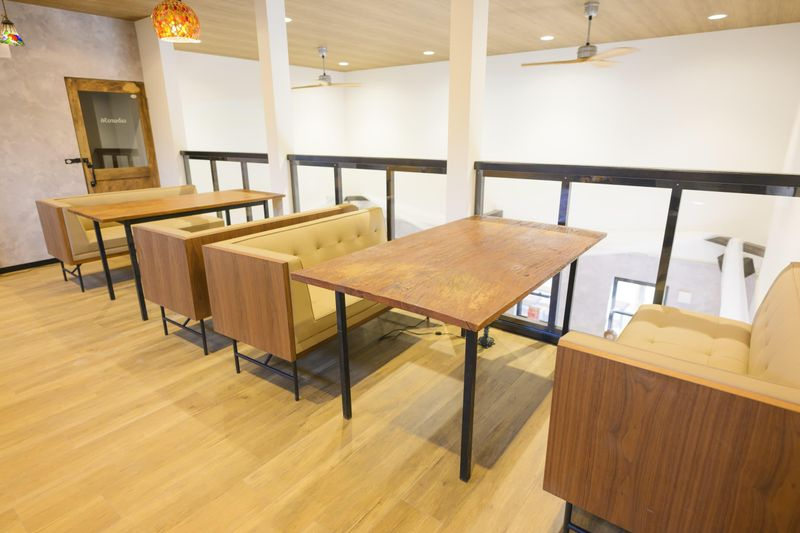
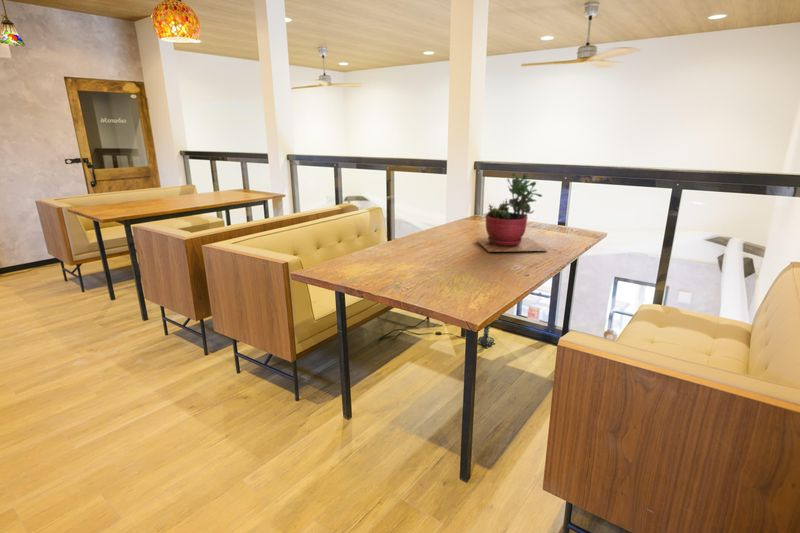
+ succulent plant (513, 209)
